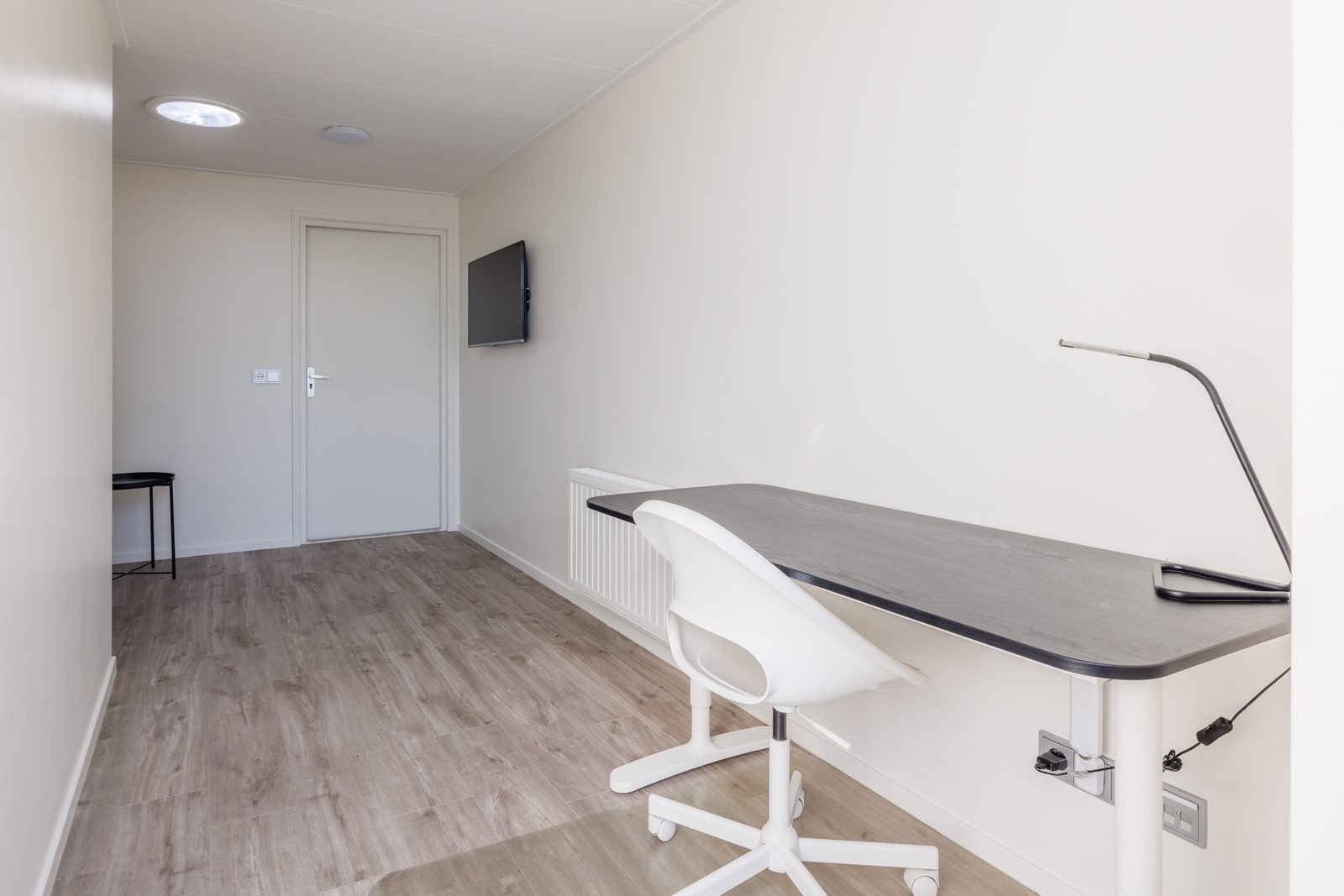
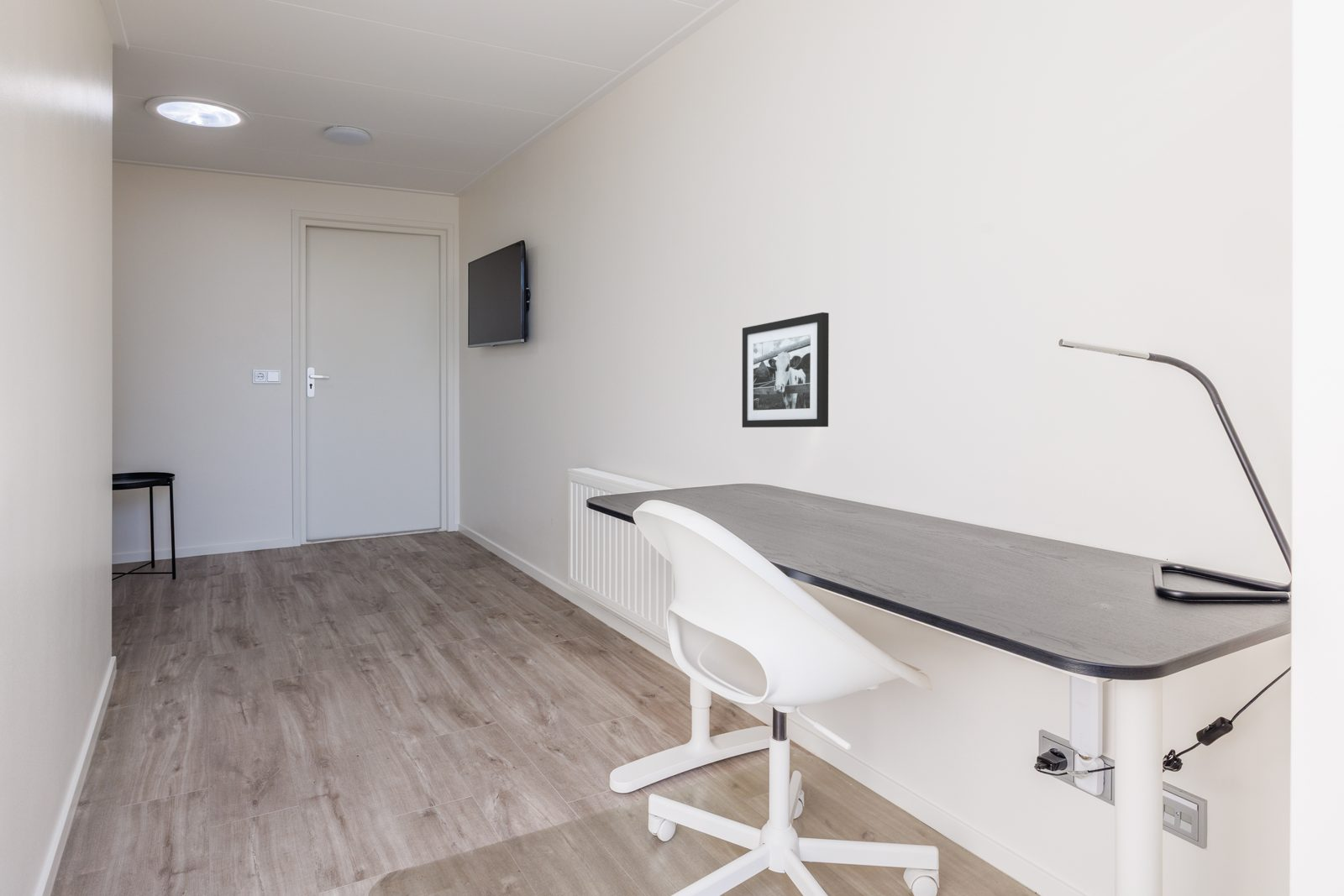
+ picture frame (782, 374)
